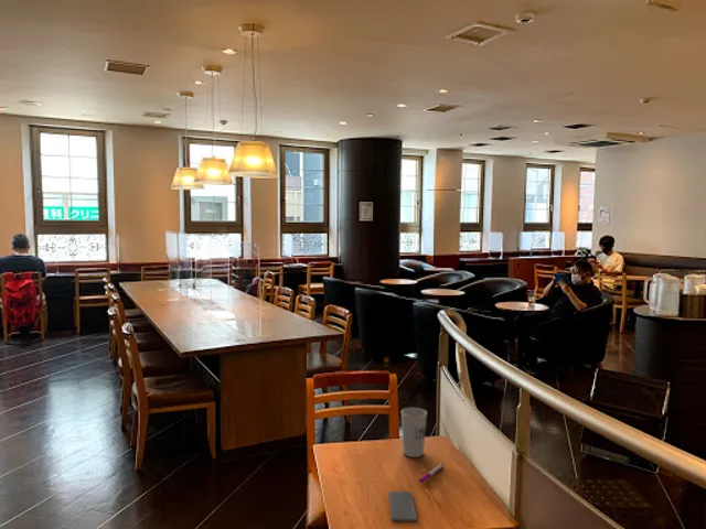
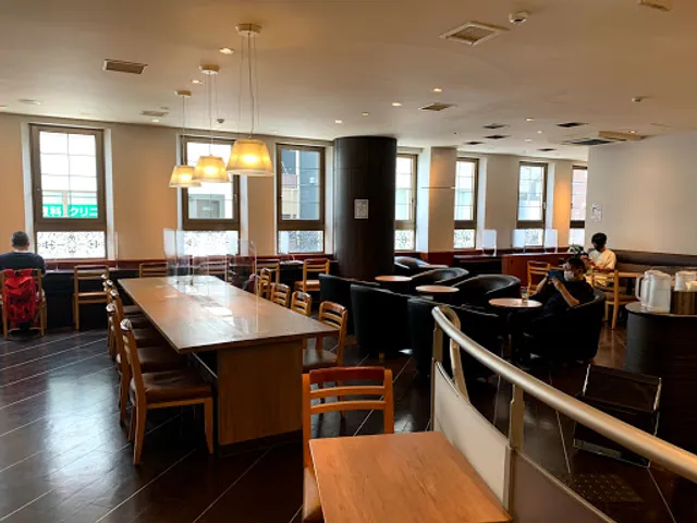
- cup (413, 432)
- pen (431, 472)
- smartphone (402, 505)
